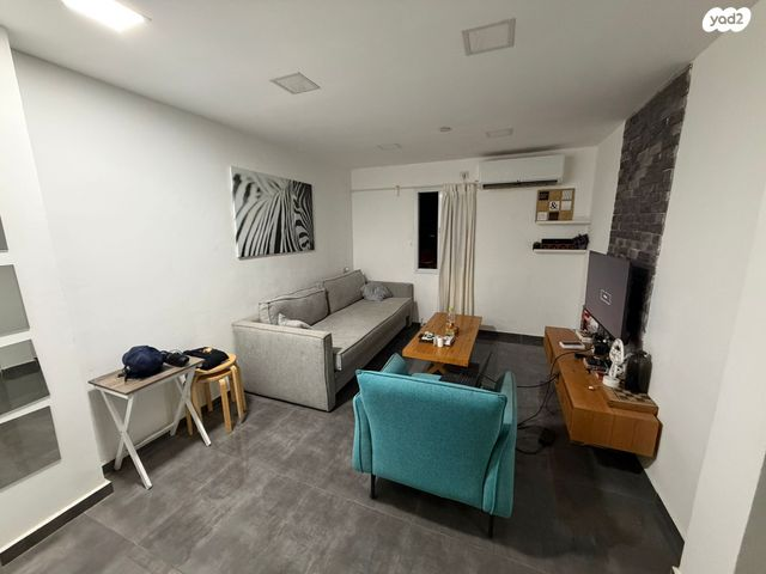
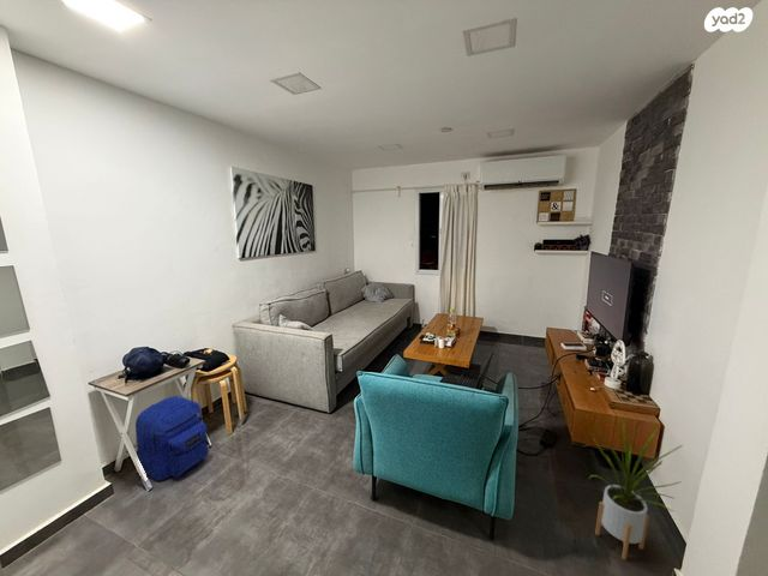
+ house plant (630, 486)
+ backpack (176, 432)
